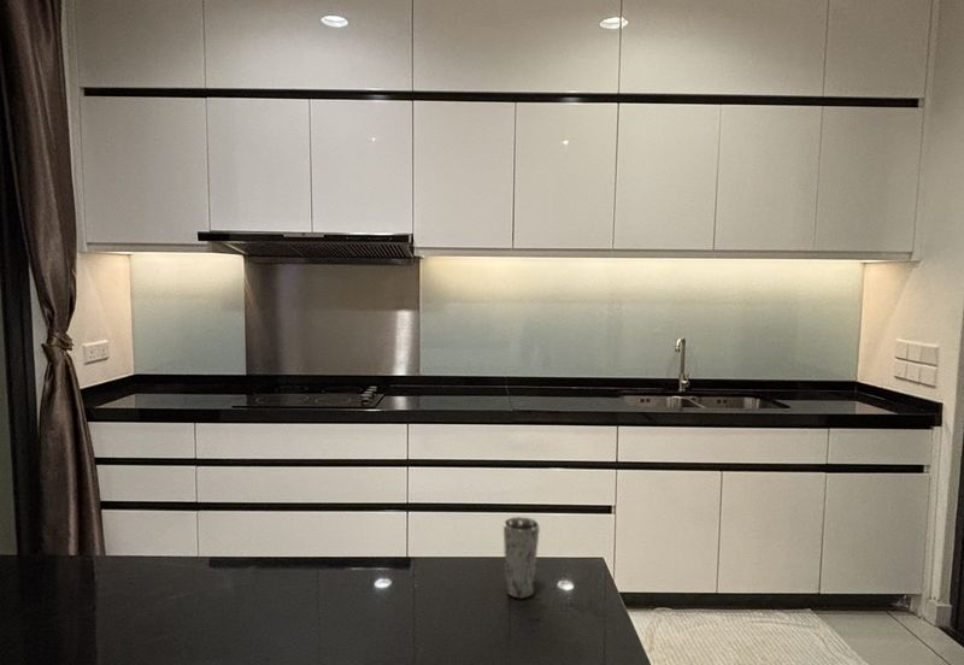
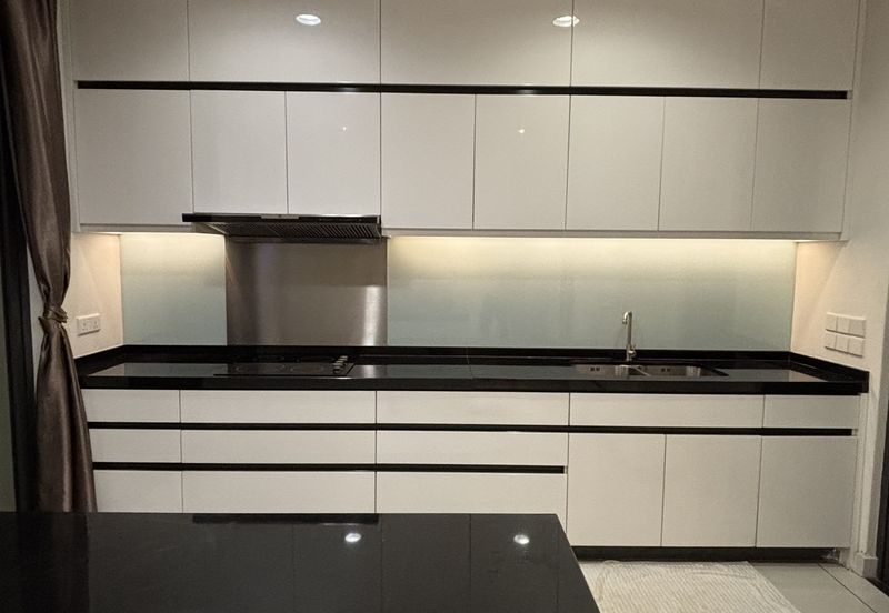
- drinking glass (521, 558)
